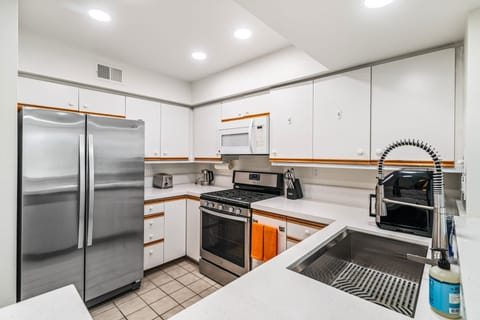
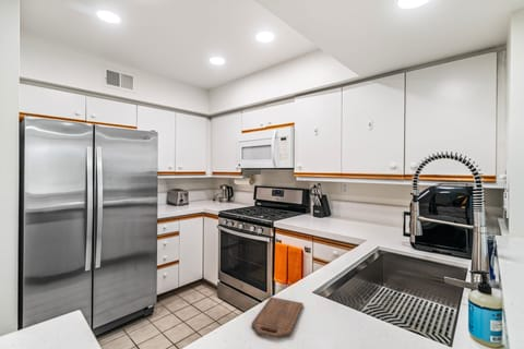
+ cutting board (277, 315)
